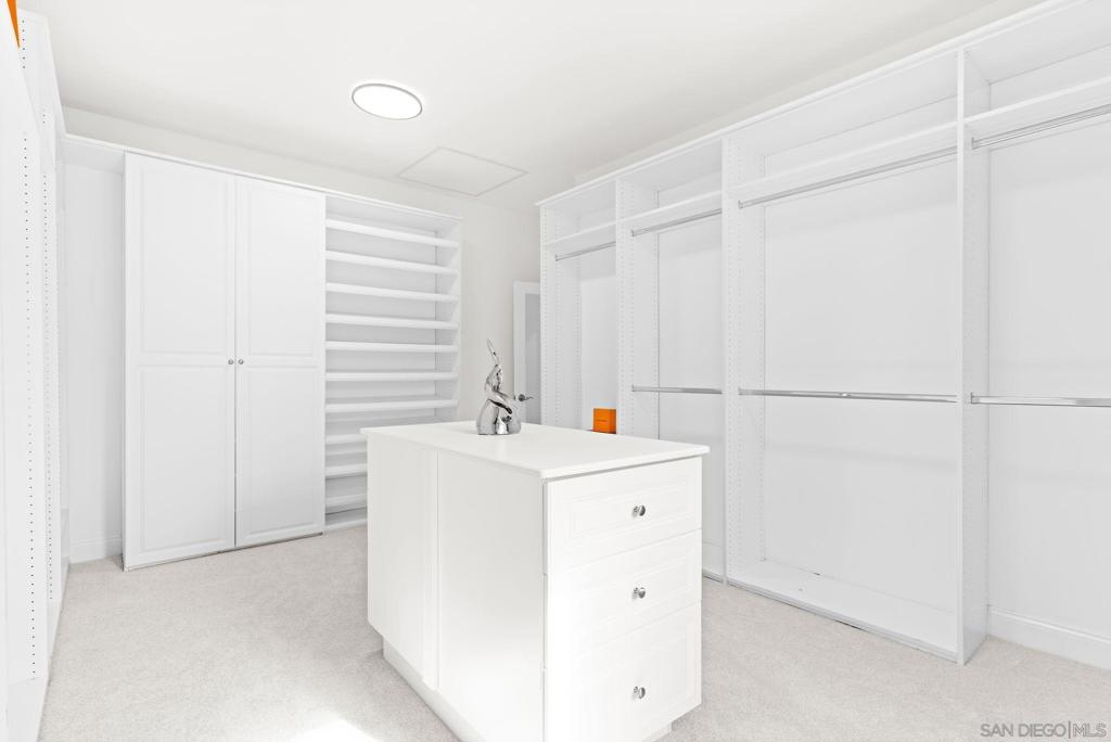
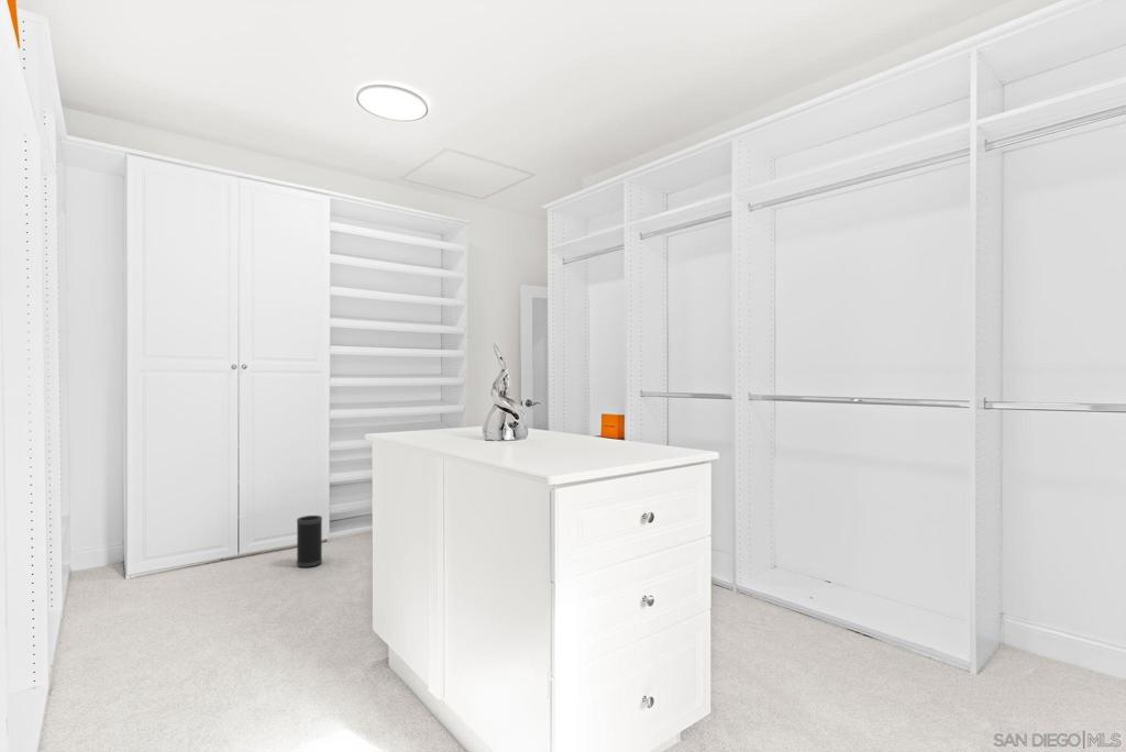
+ speaker (309, 541)
